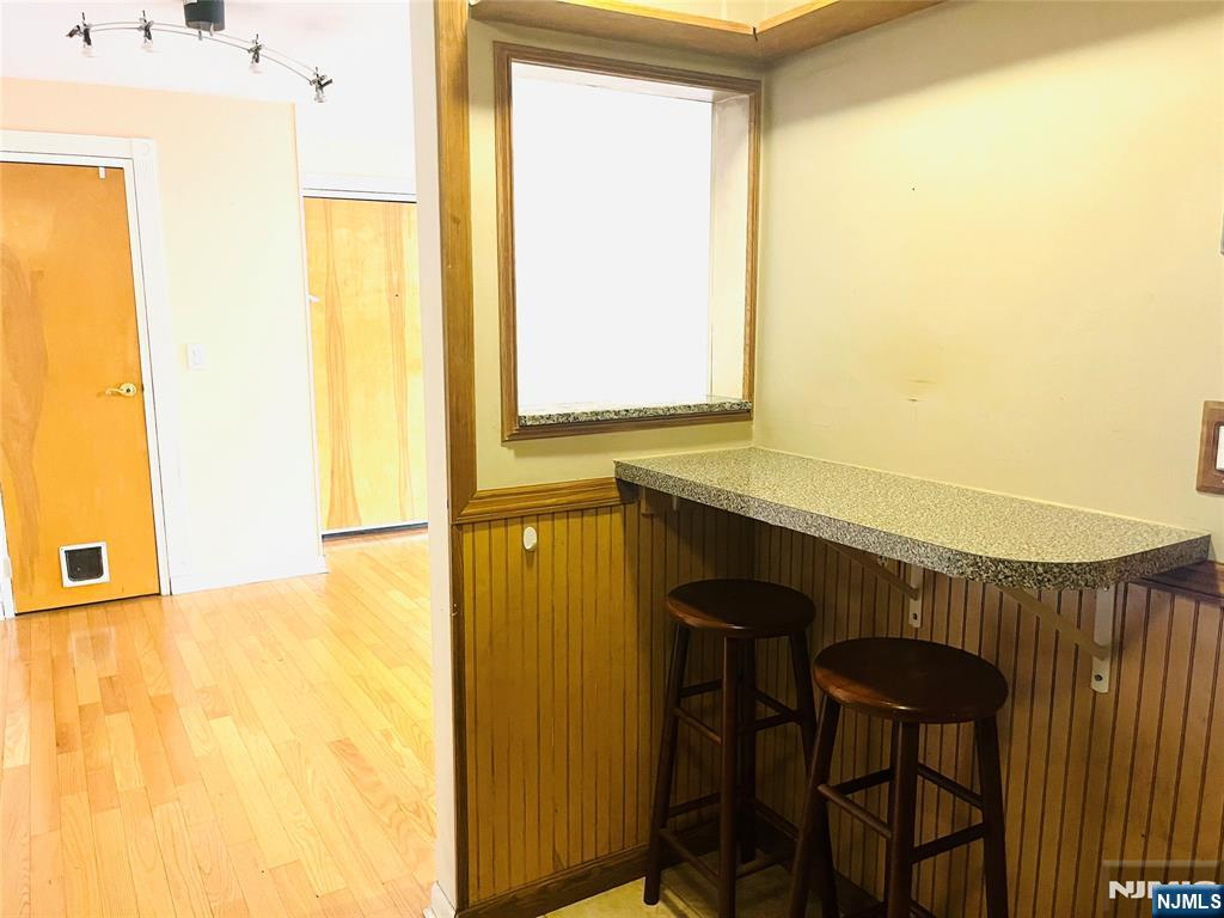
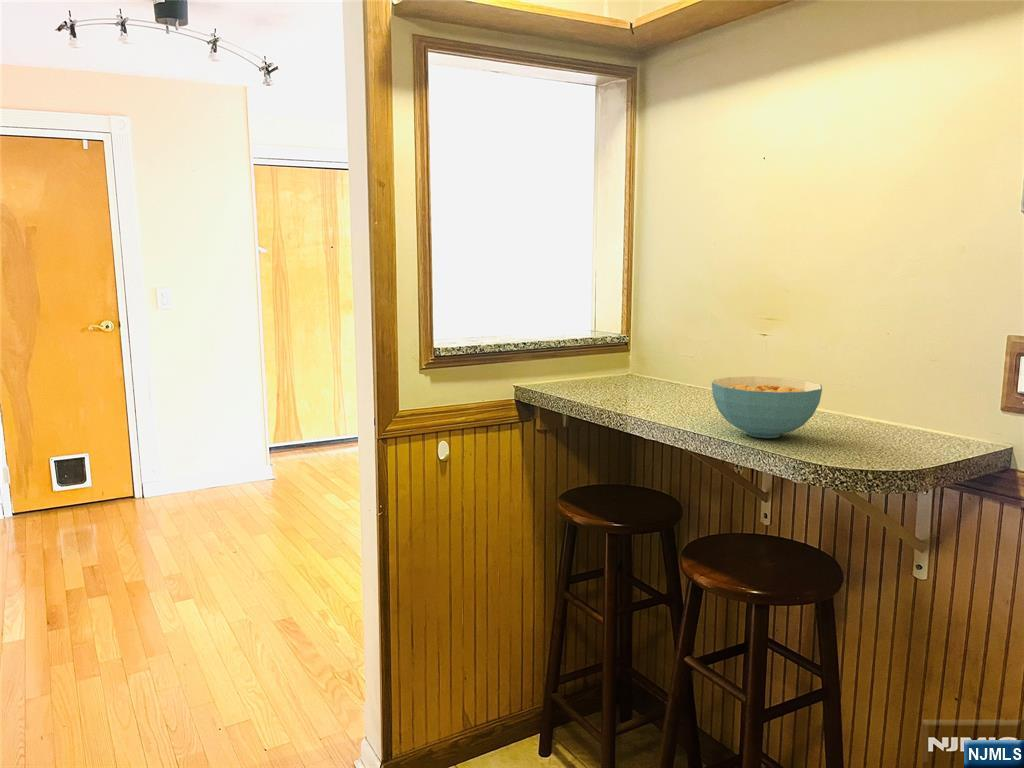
+ cereal bowl (764, 409)
